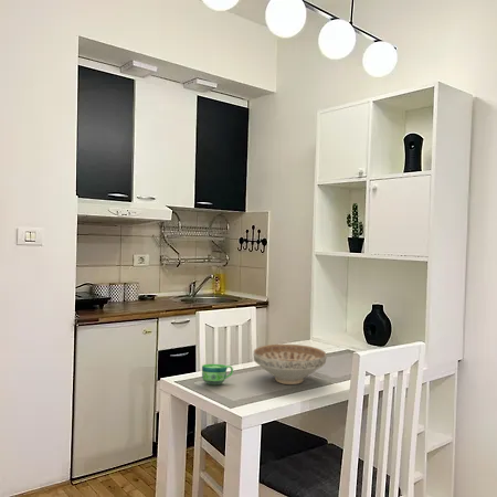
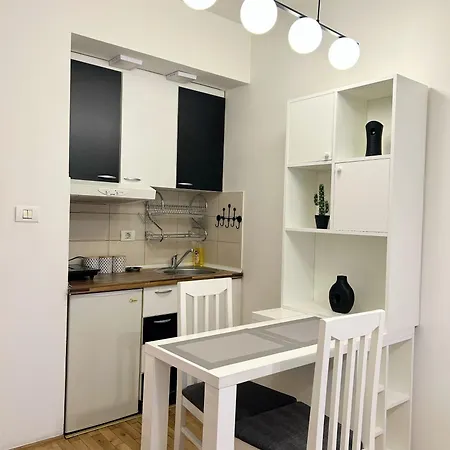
- cup (216, 373)
- decorative bowl (288, 366)
